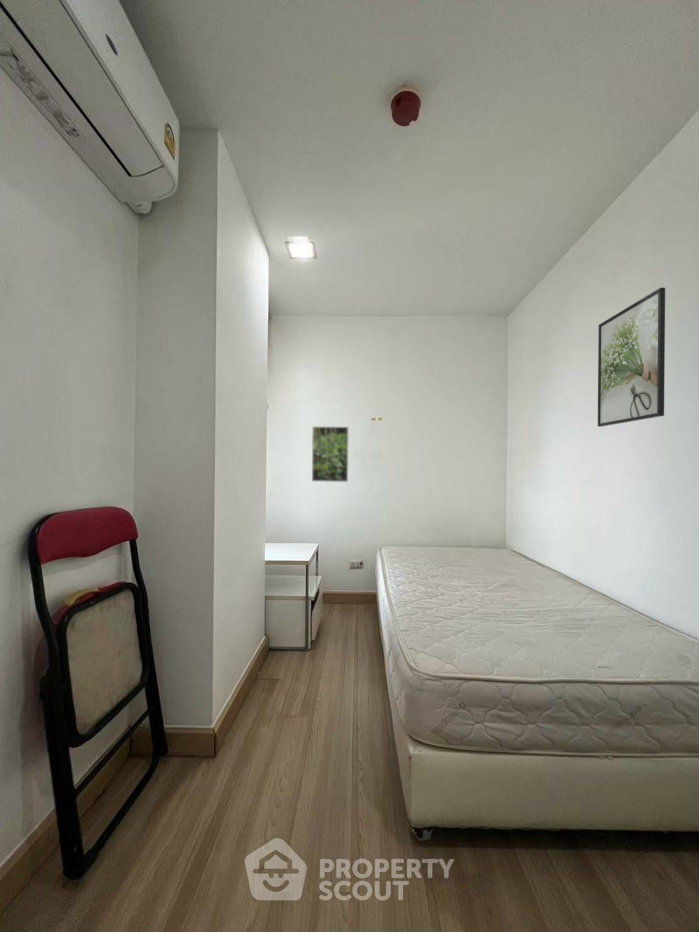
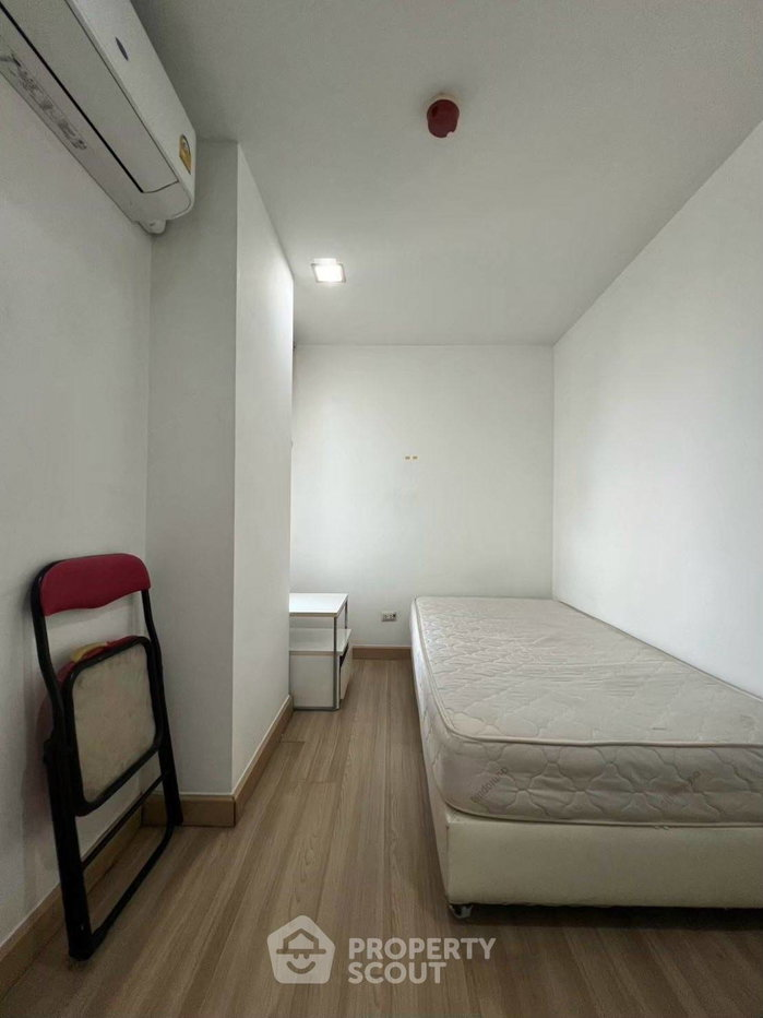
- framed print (627, 365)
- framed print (330, 454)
